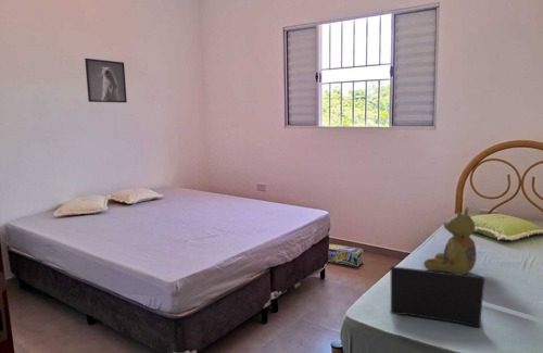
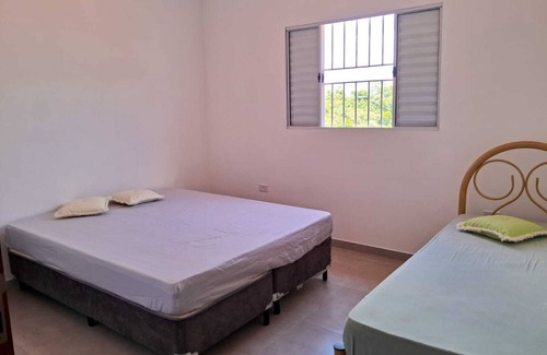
- box (339, 253)
- stuffed bear (451, 239)
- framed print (106, 81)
- laptop (434, 286)
